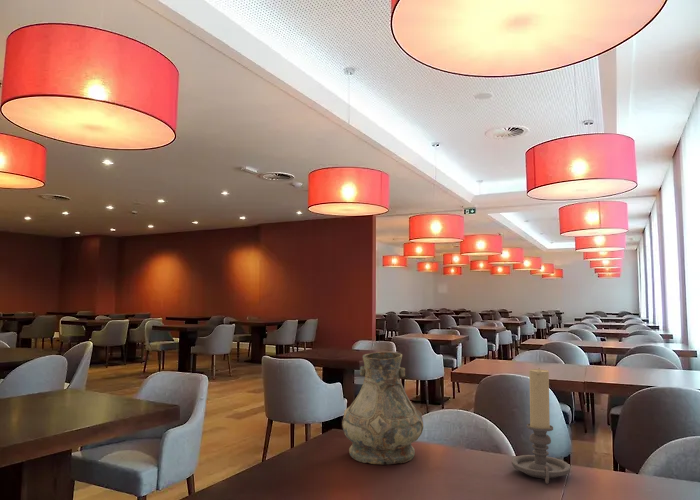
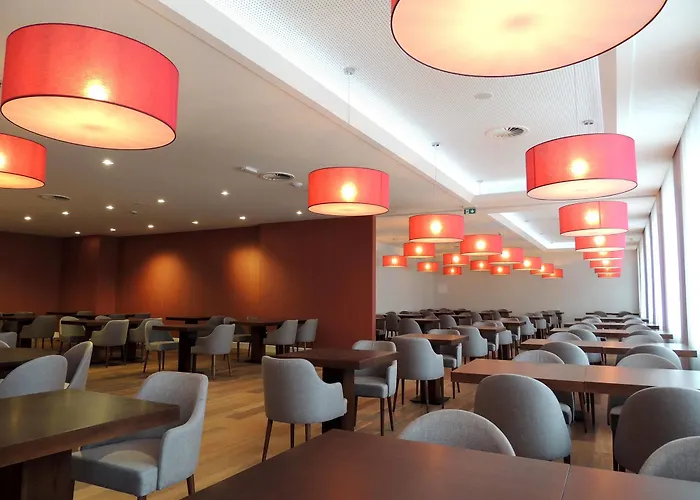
- vase (382, 403)
- candle holder (540, 421)
